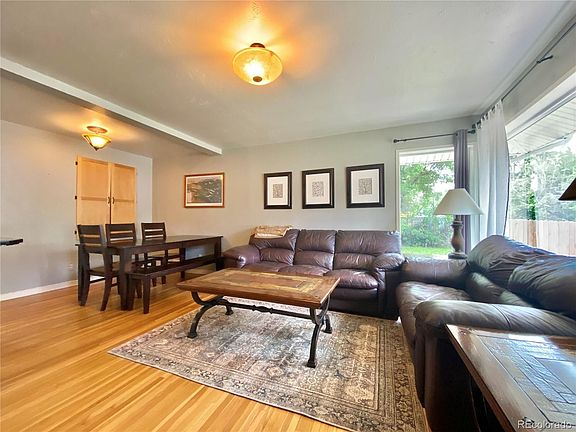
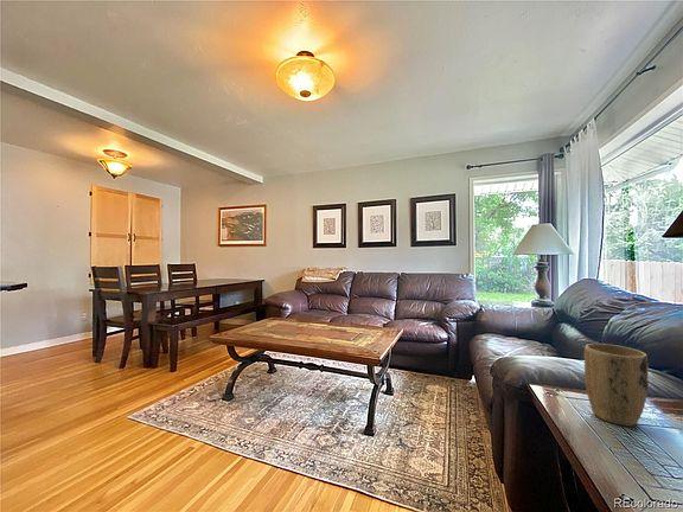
+ plant pot (614, 383)
